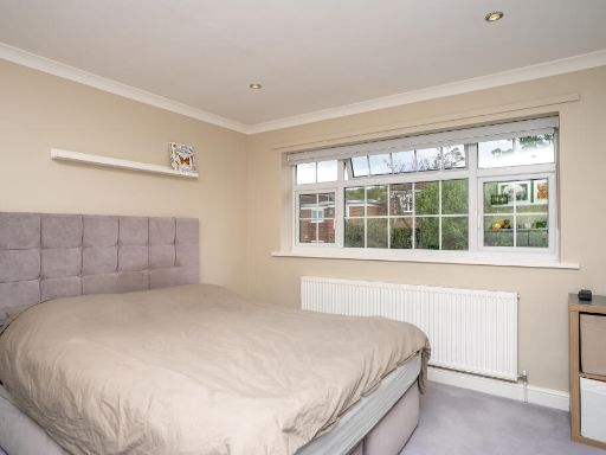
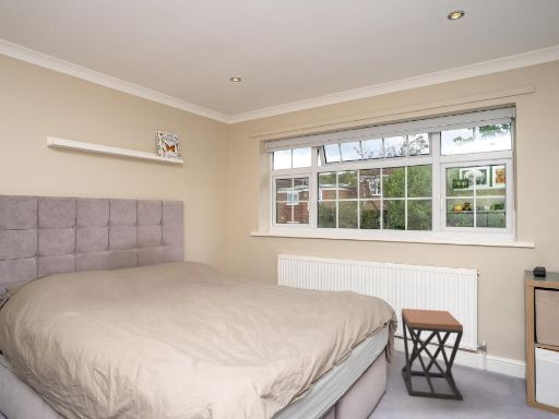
+ stool (428, 350)
